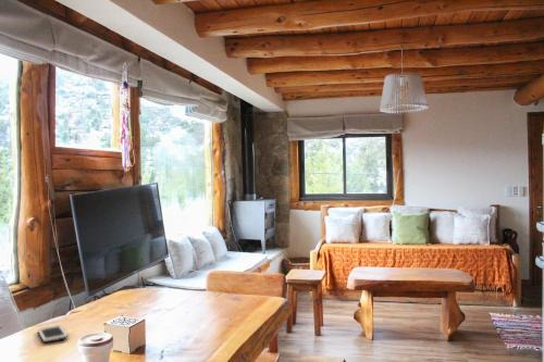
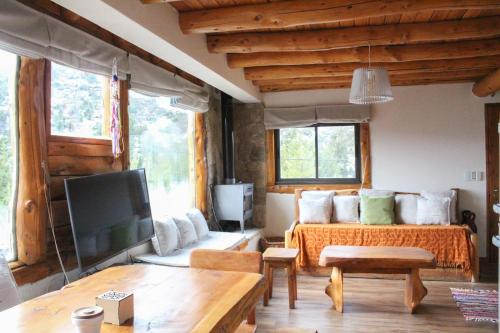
- cell phone (52, 333)
